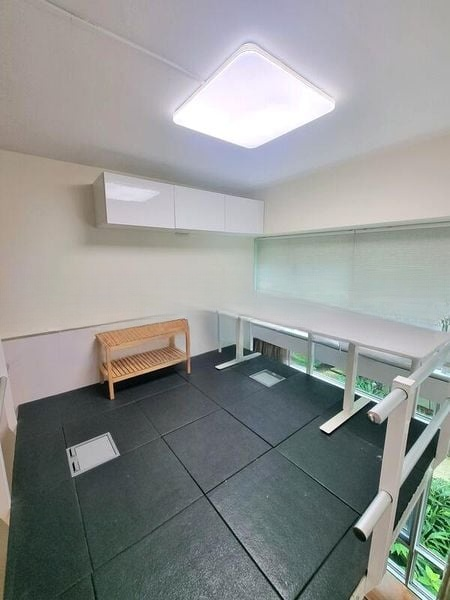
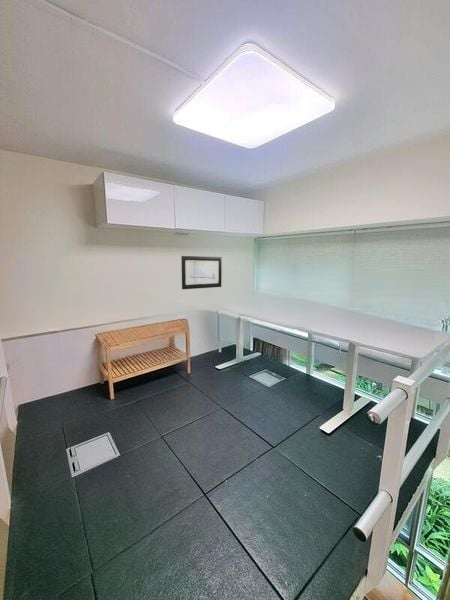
+ wall art (202, 272)
